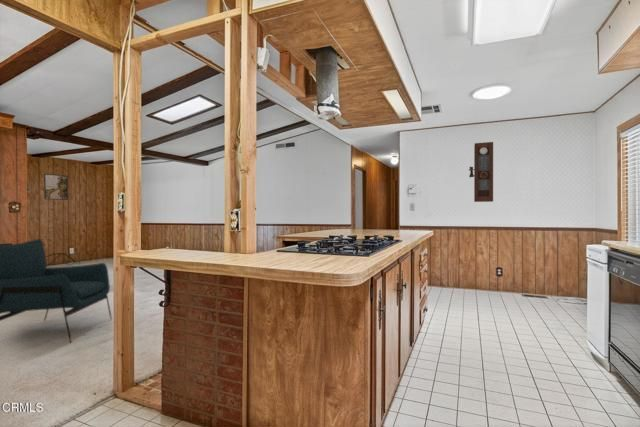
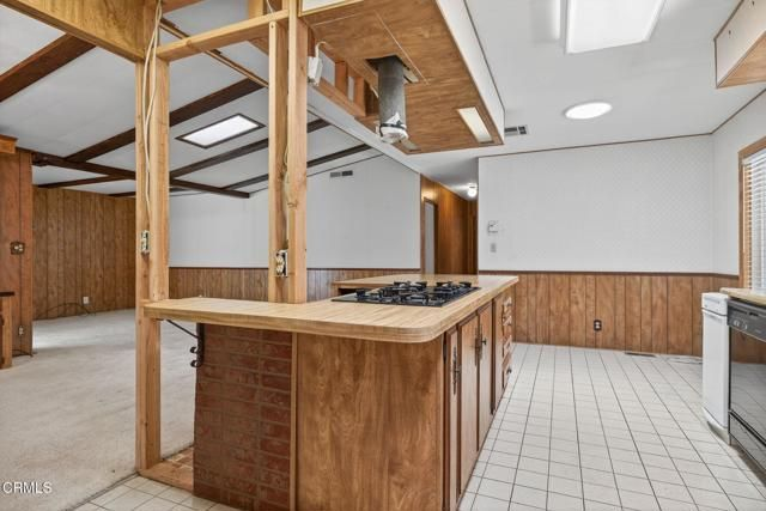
- chair (53, 286)
- pendulum clock (480, 172)
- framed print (56, 187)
